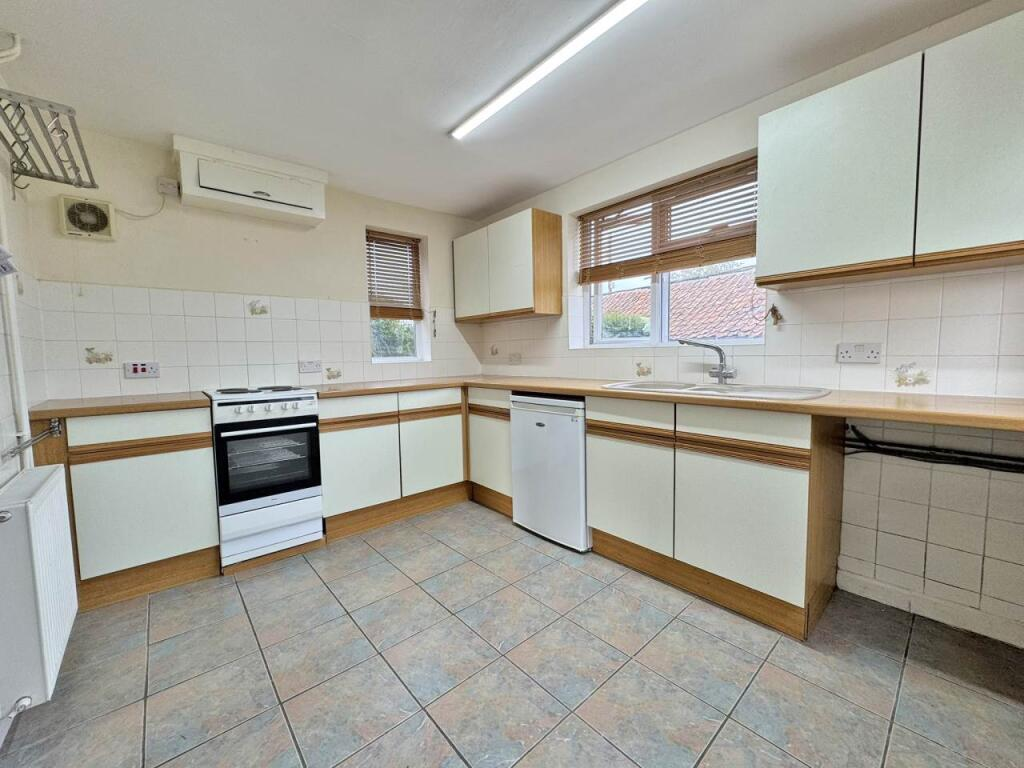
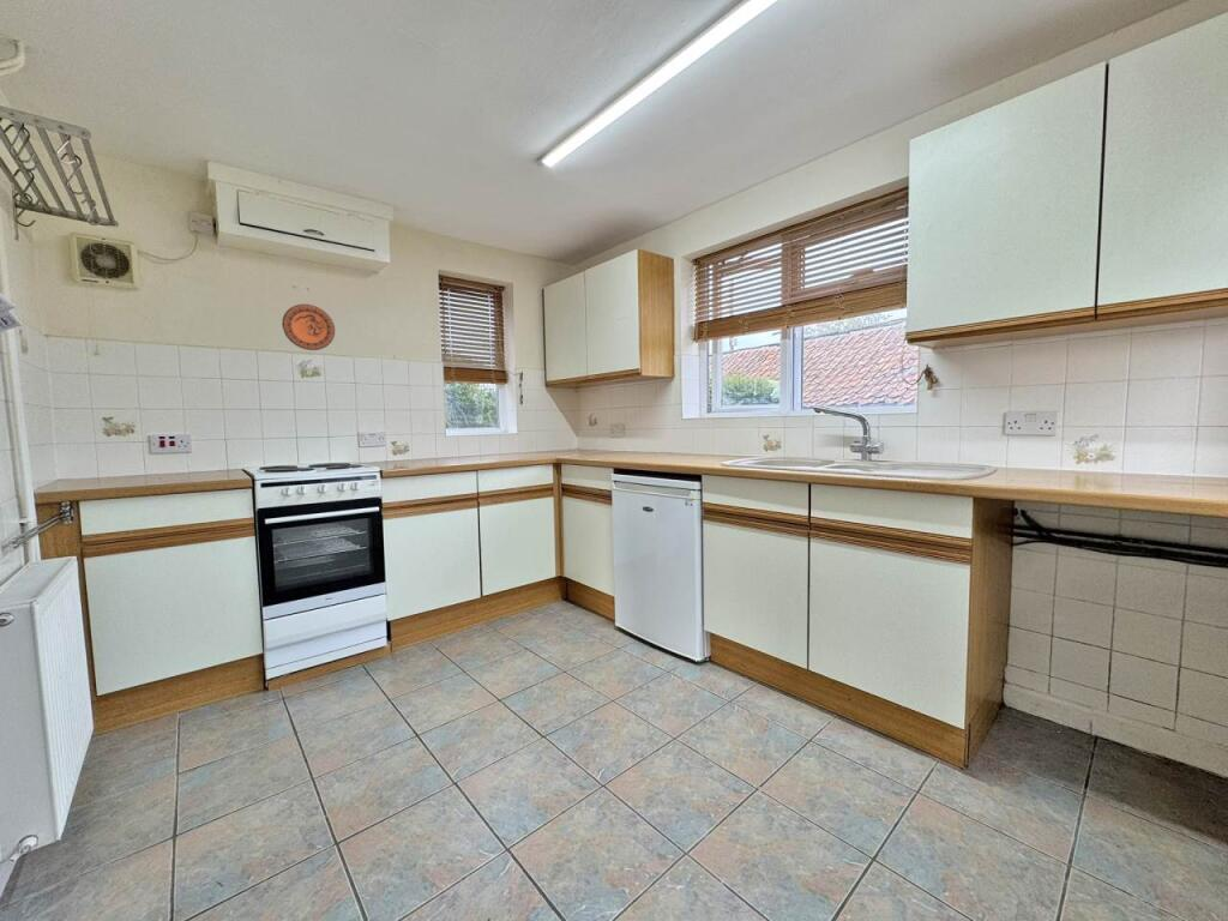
+ decorative plate (308, 327)
